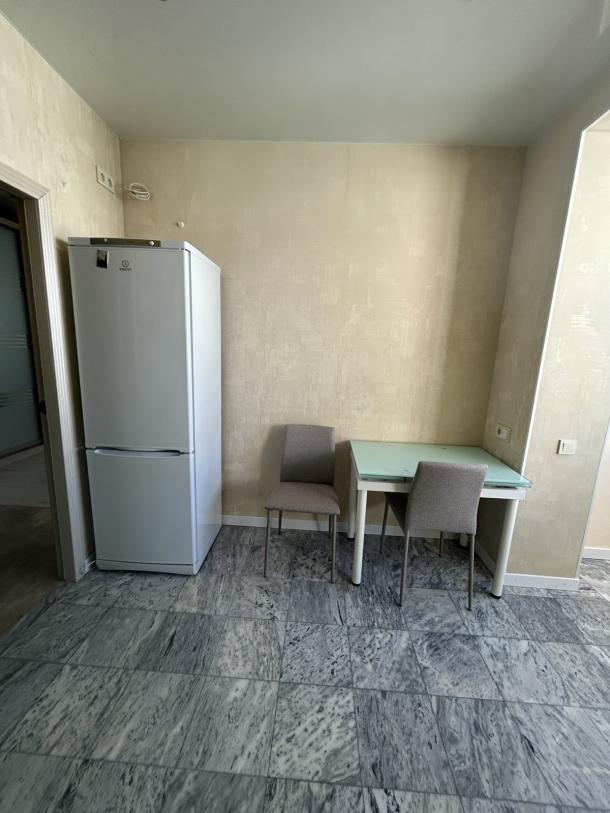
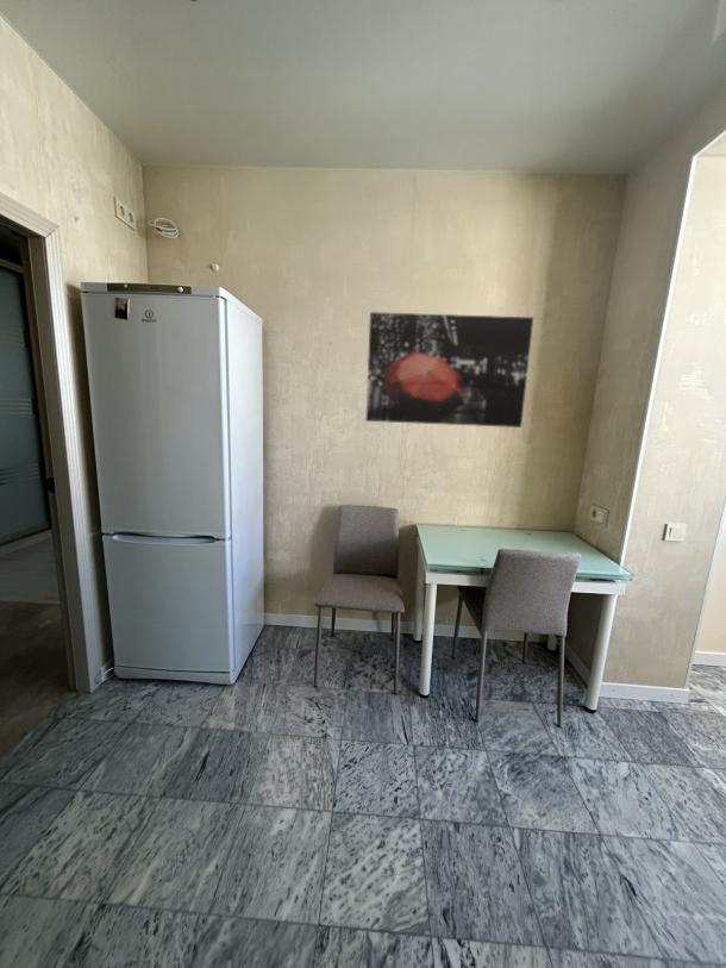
+ wall art (446, 370)
